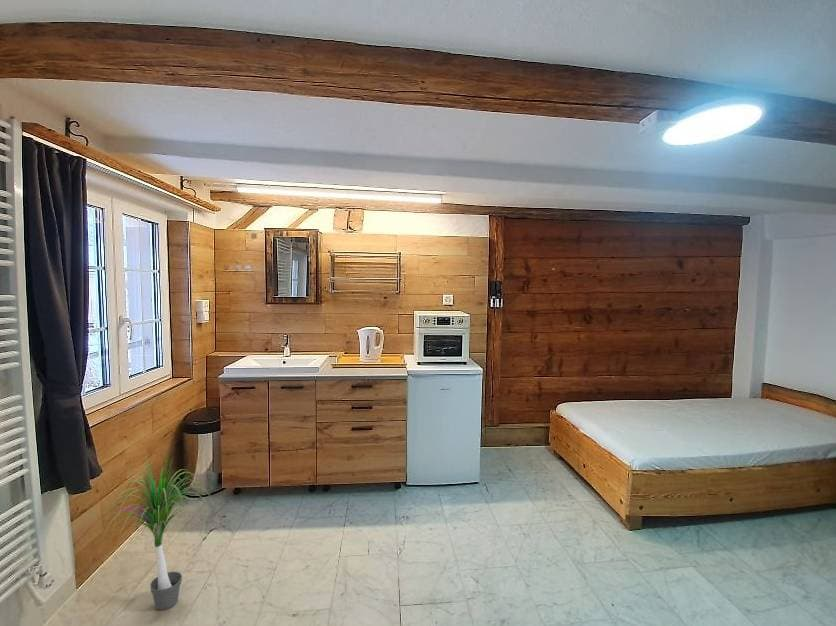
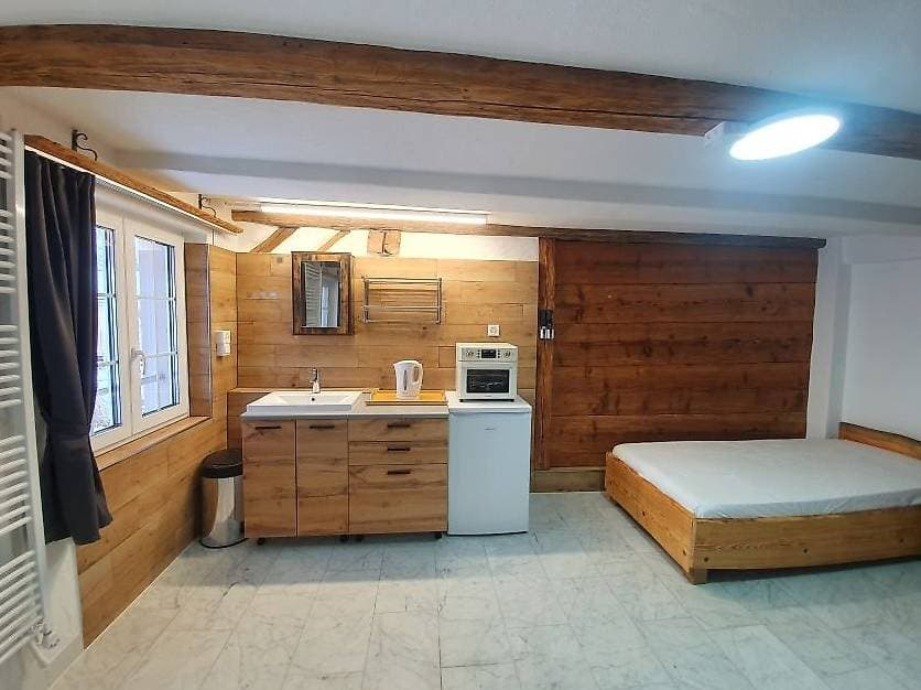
- potted plant (158, 530)
